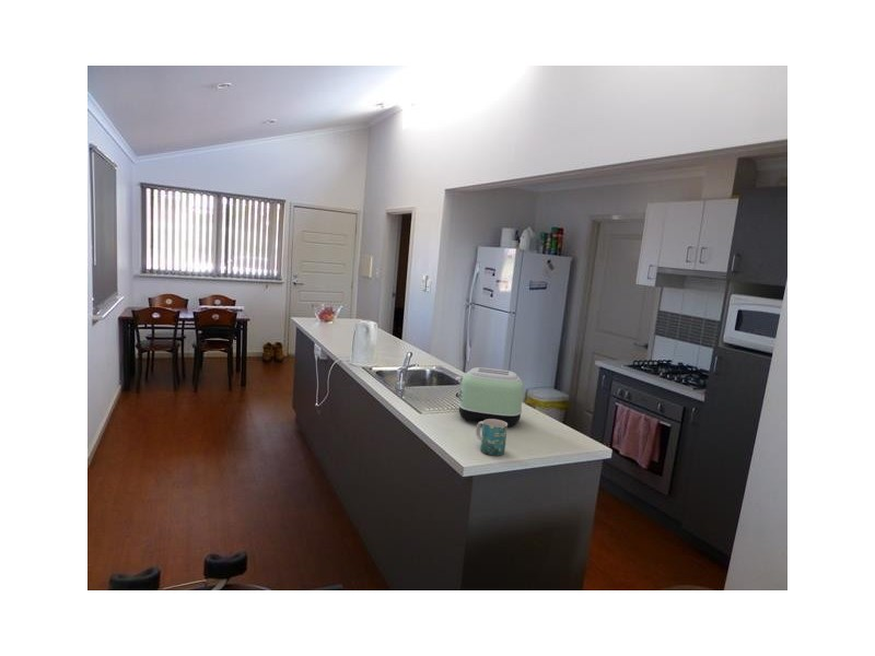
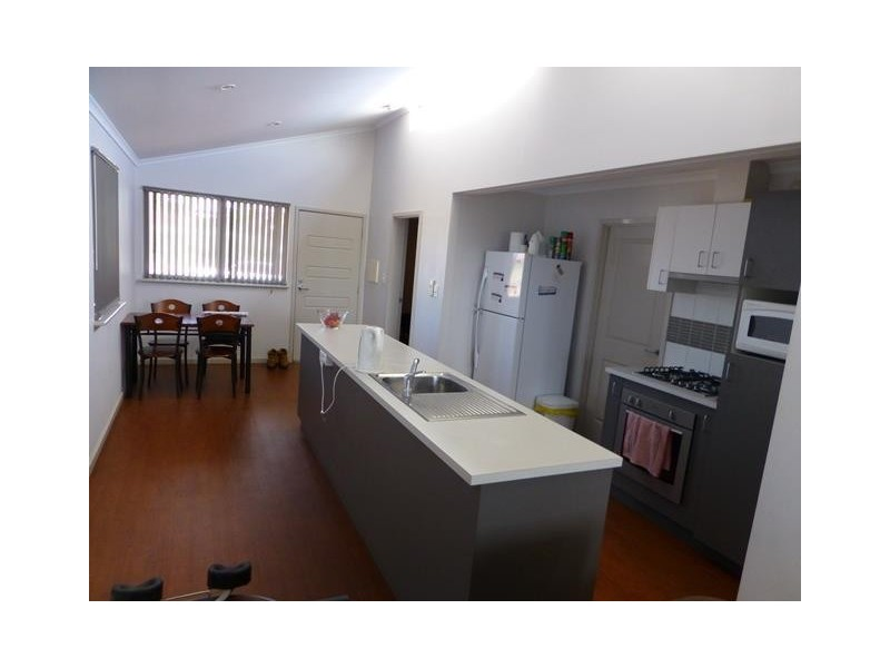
- toaster (488, 395)
- mug (489, 435)
